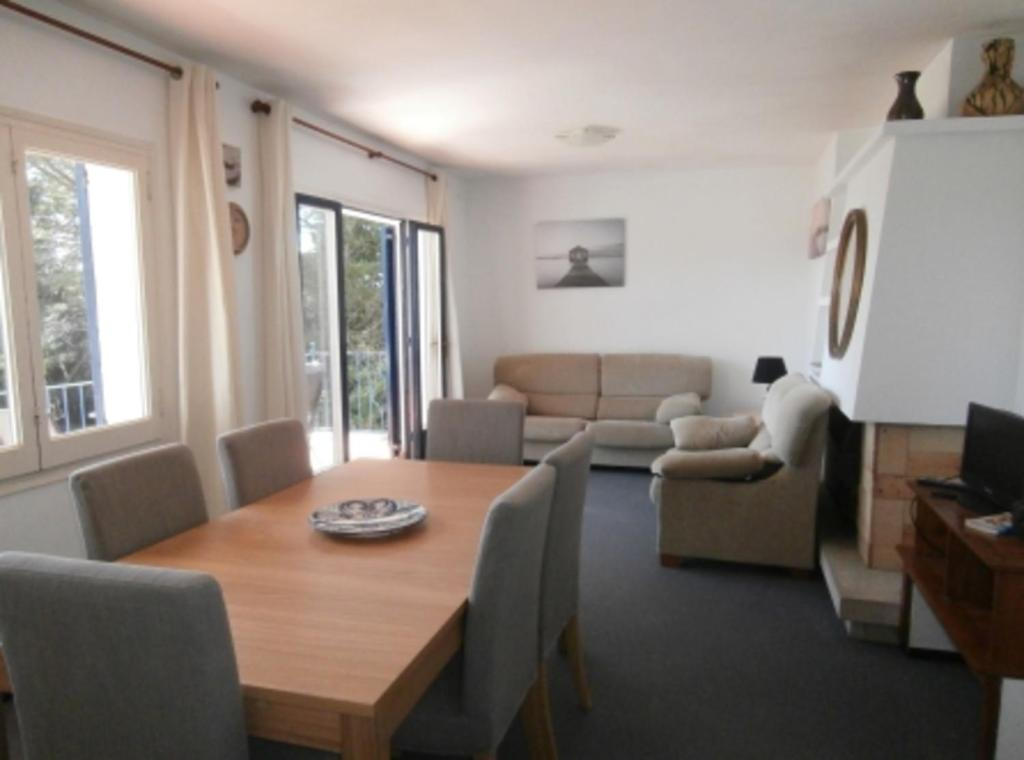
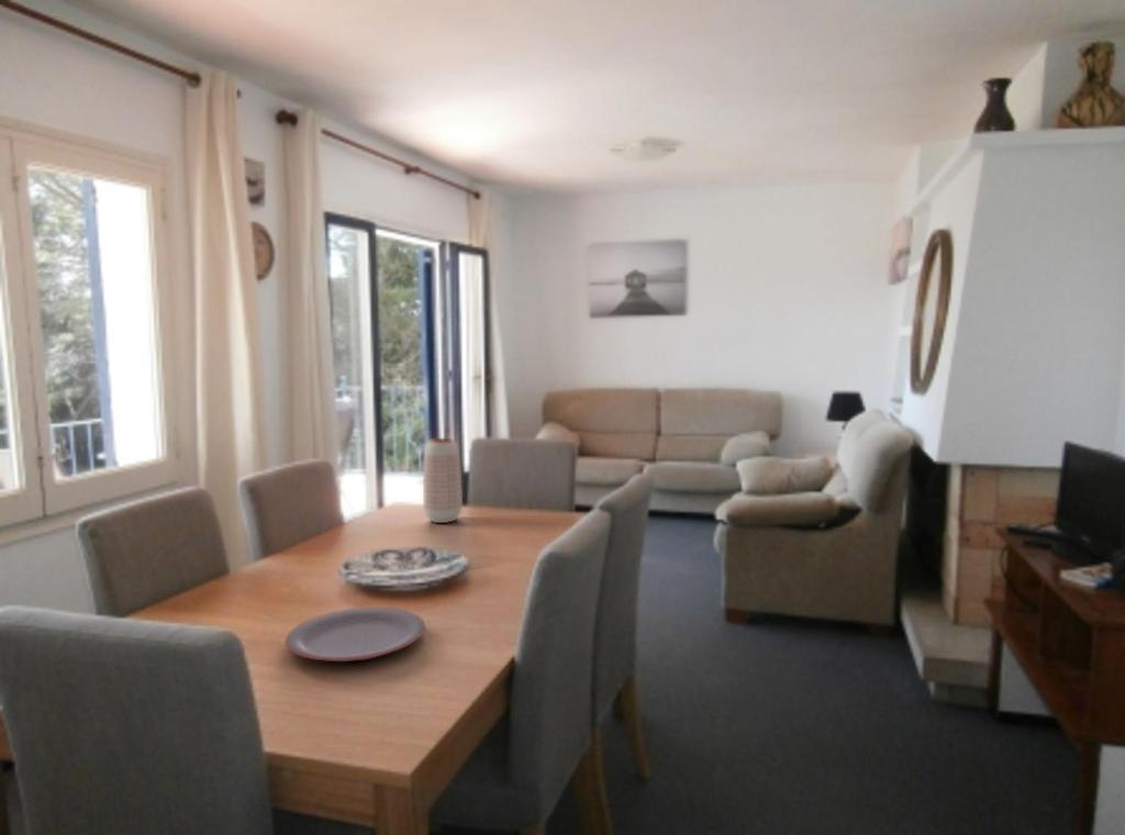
+ plate (357, 635)
+ planter (442, 479)
